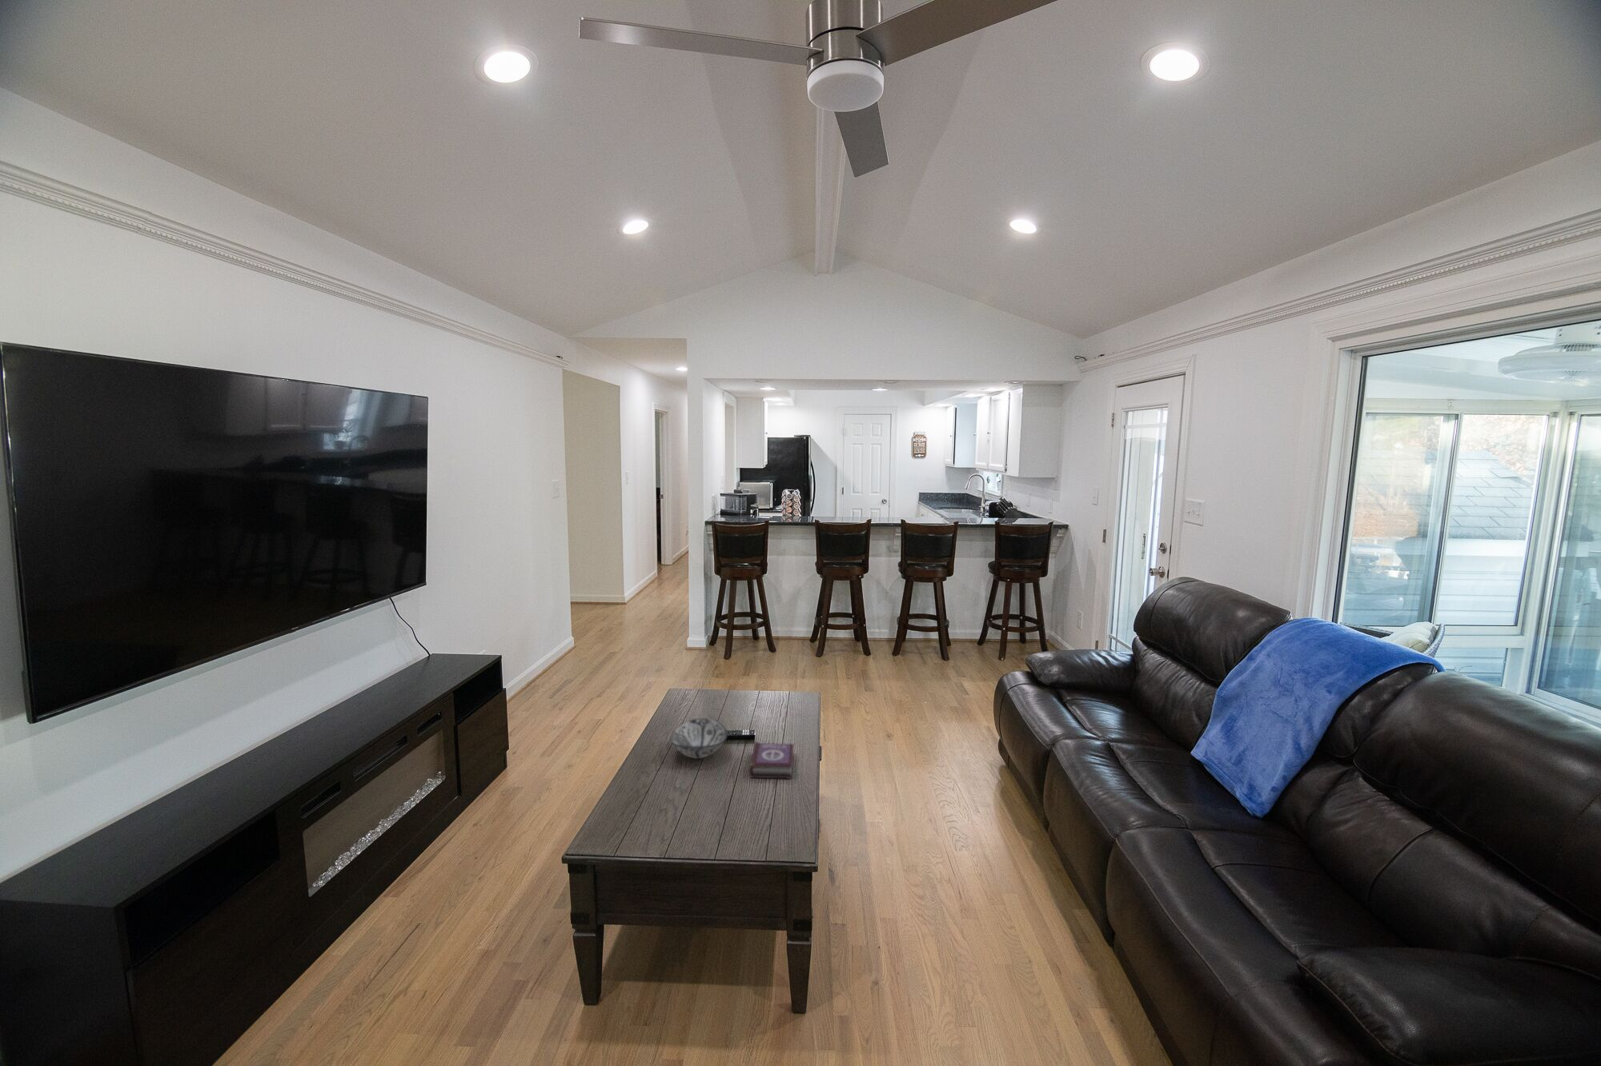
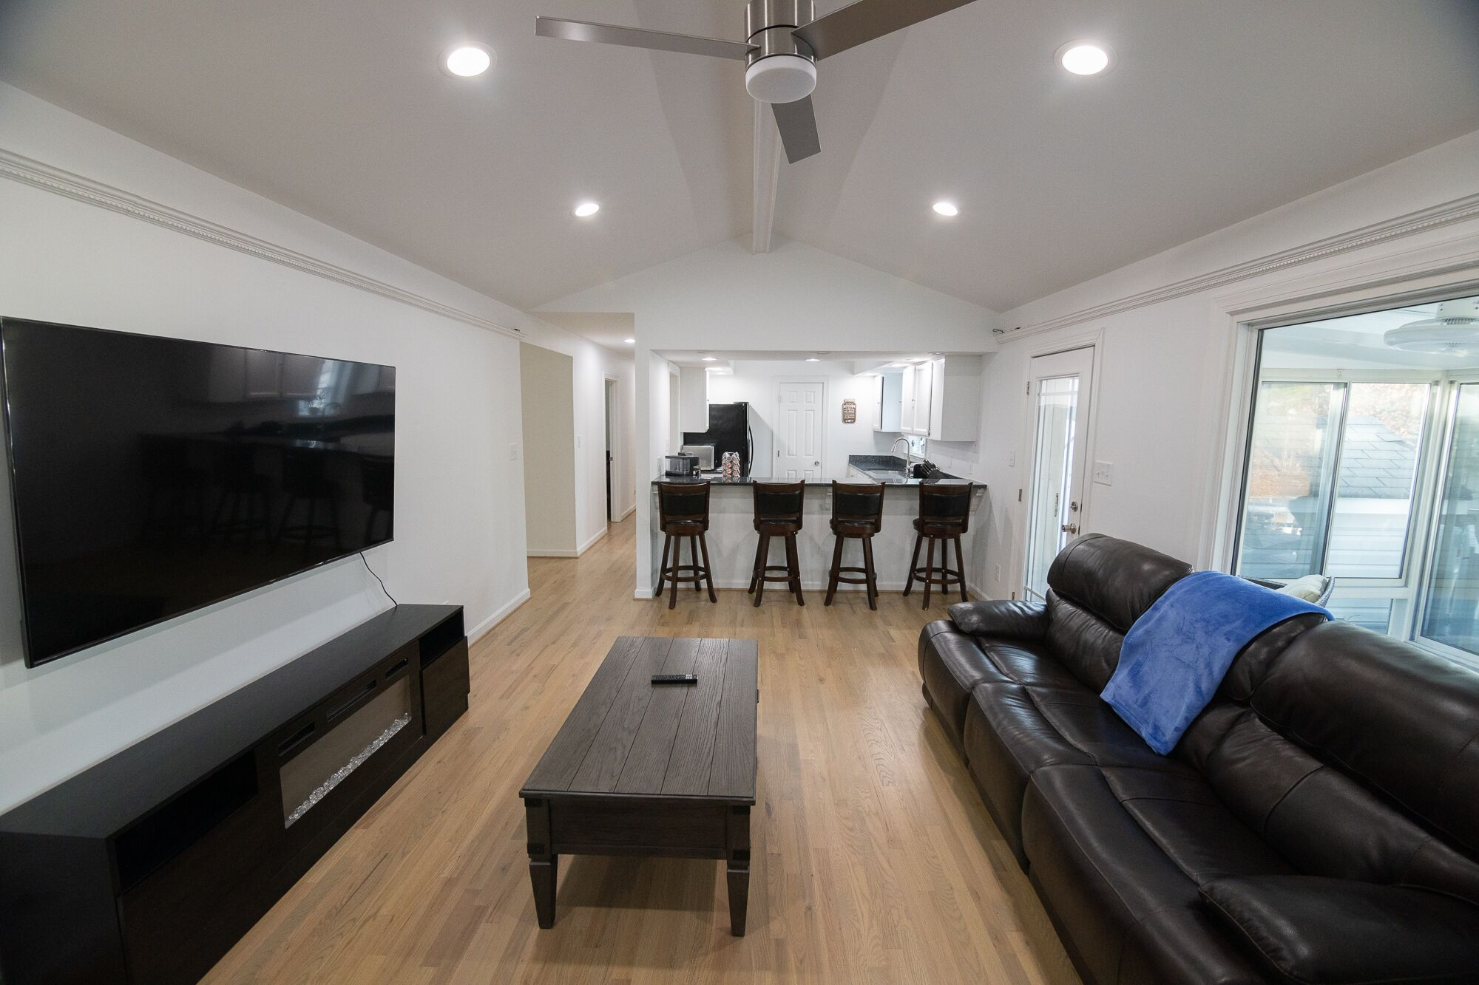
- book (771, 759)
- decorative bowl (699, 742)
